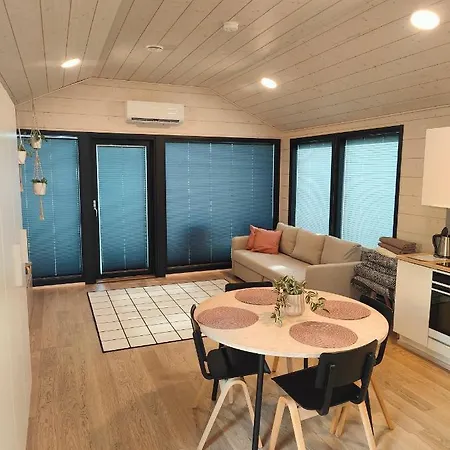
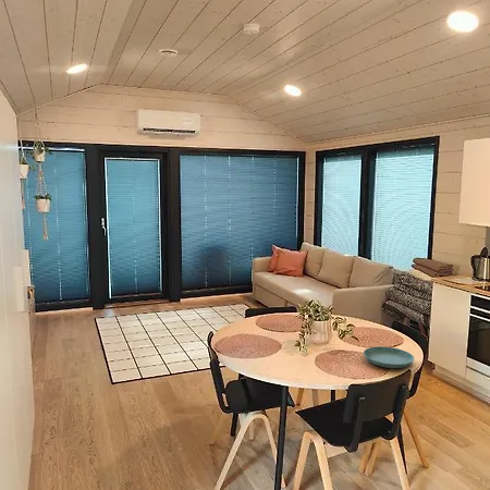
+ saucer (388, 357)
